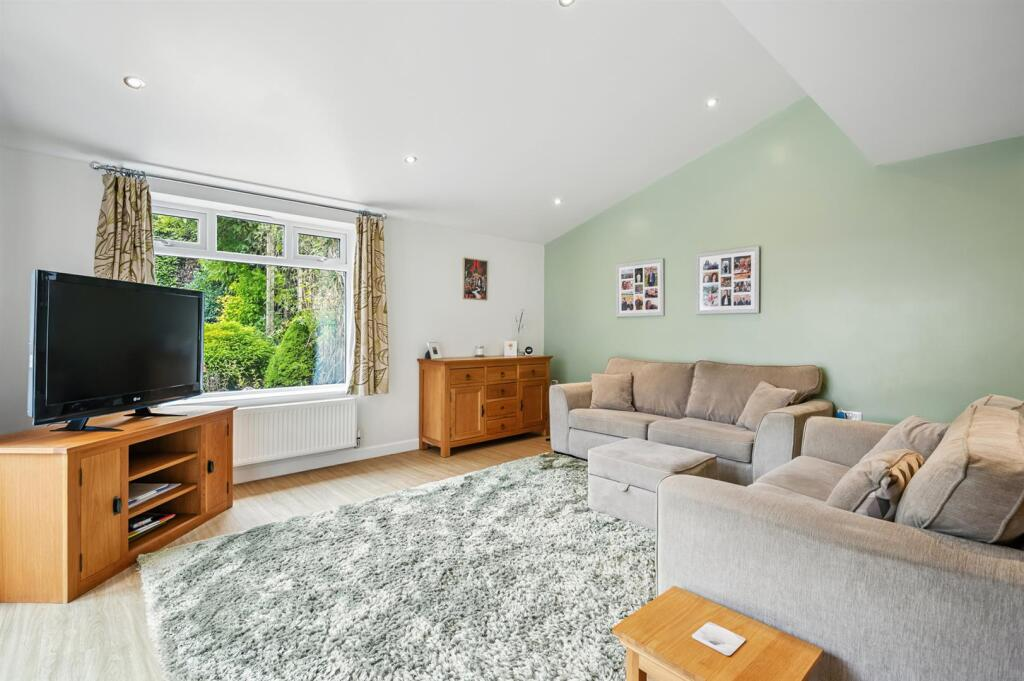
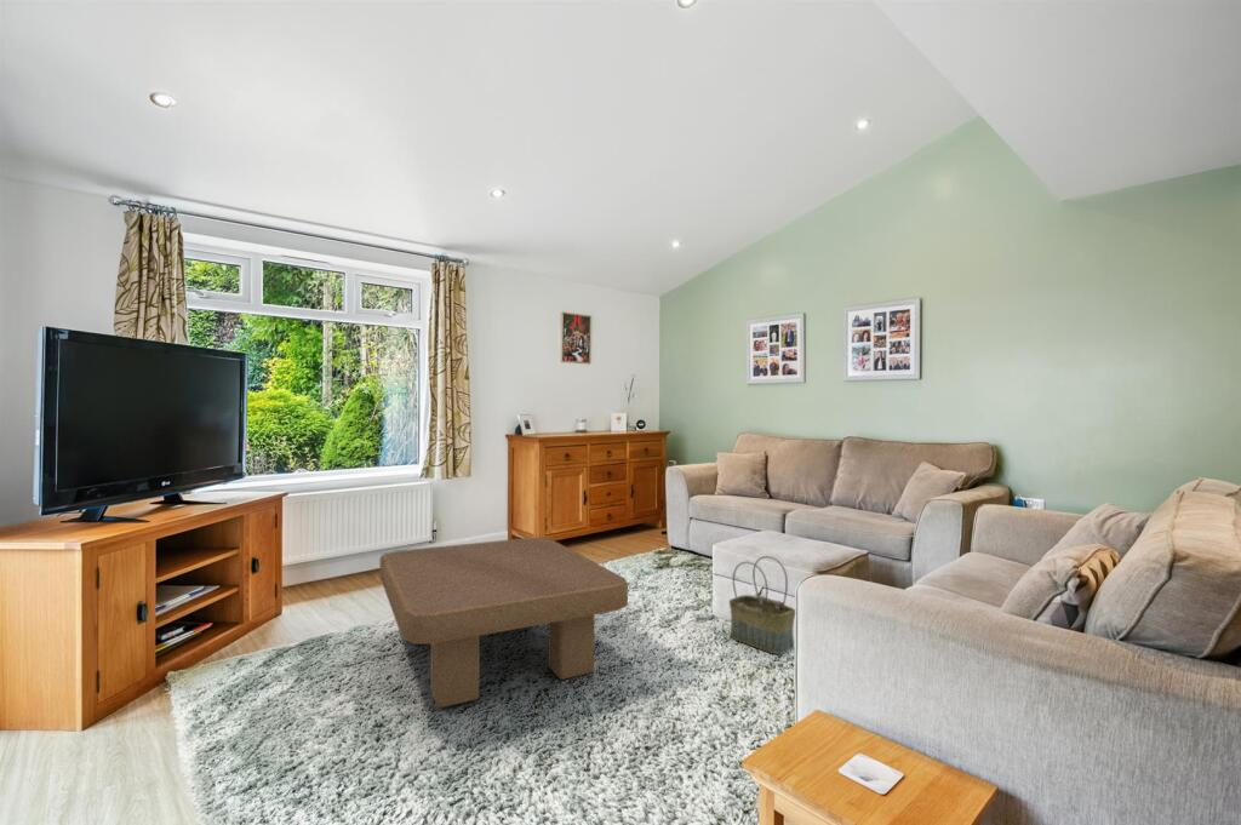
+ coffee table (493, 608)
+ basket (761, 600)
